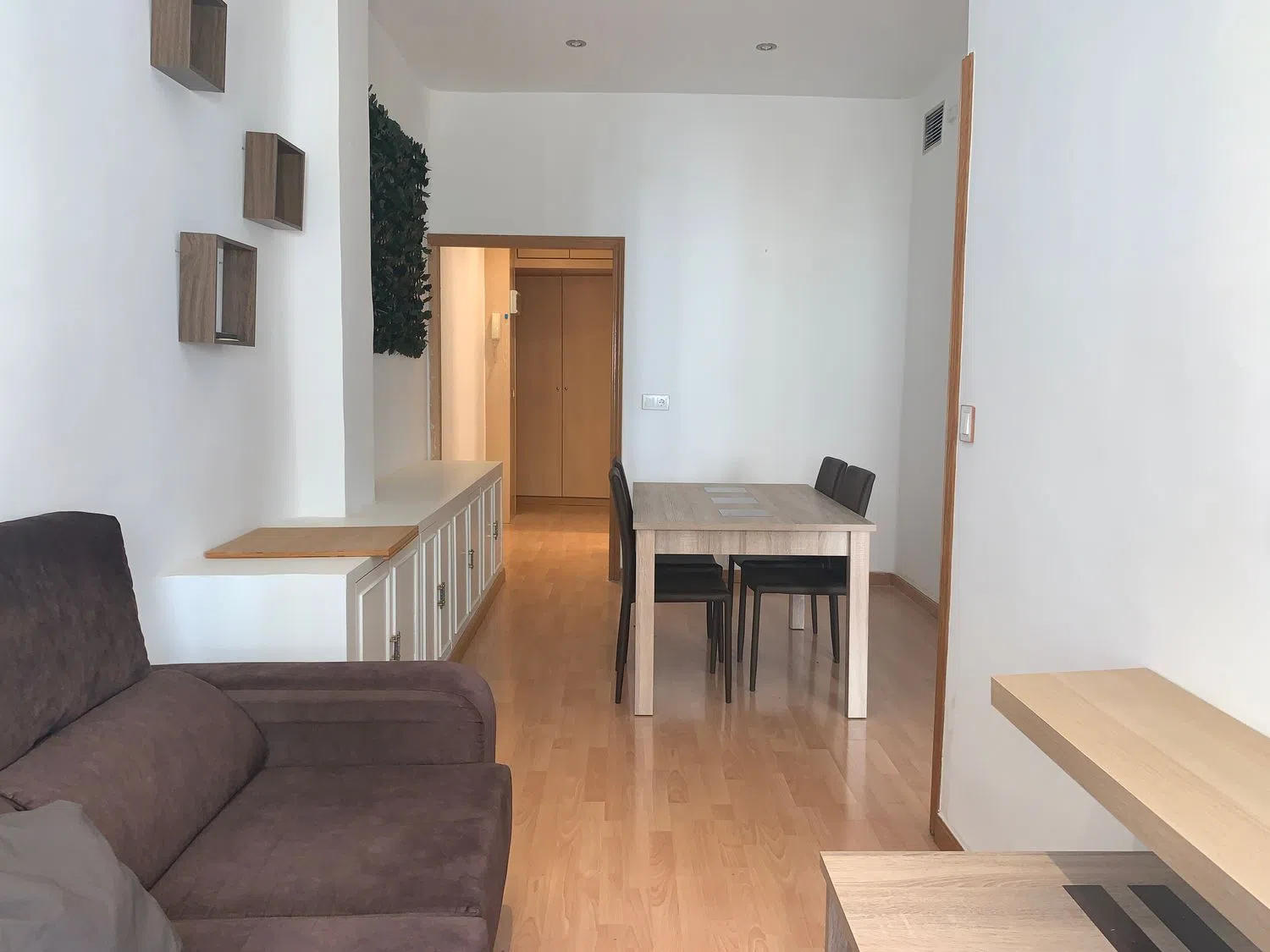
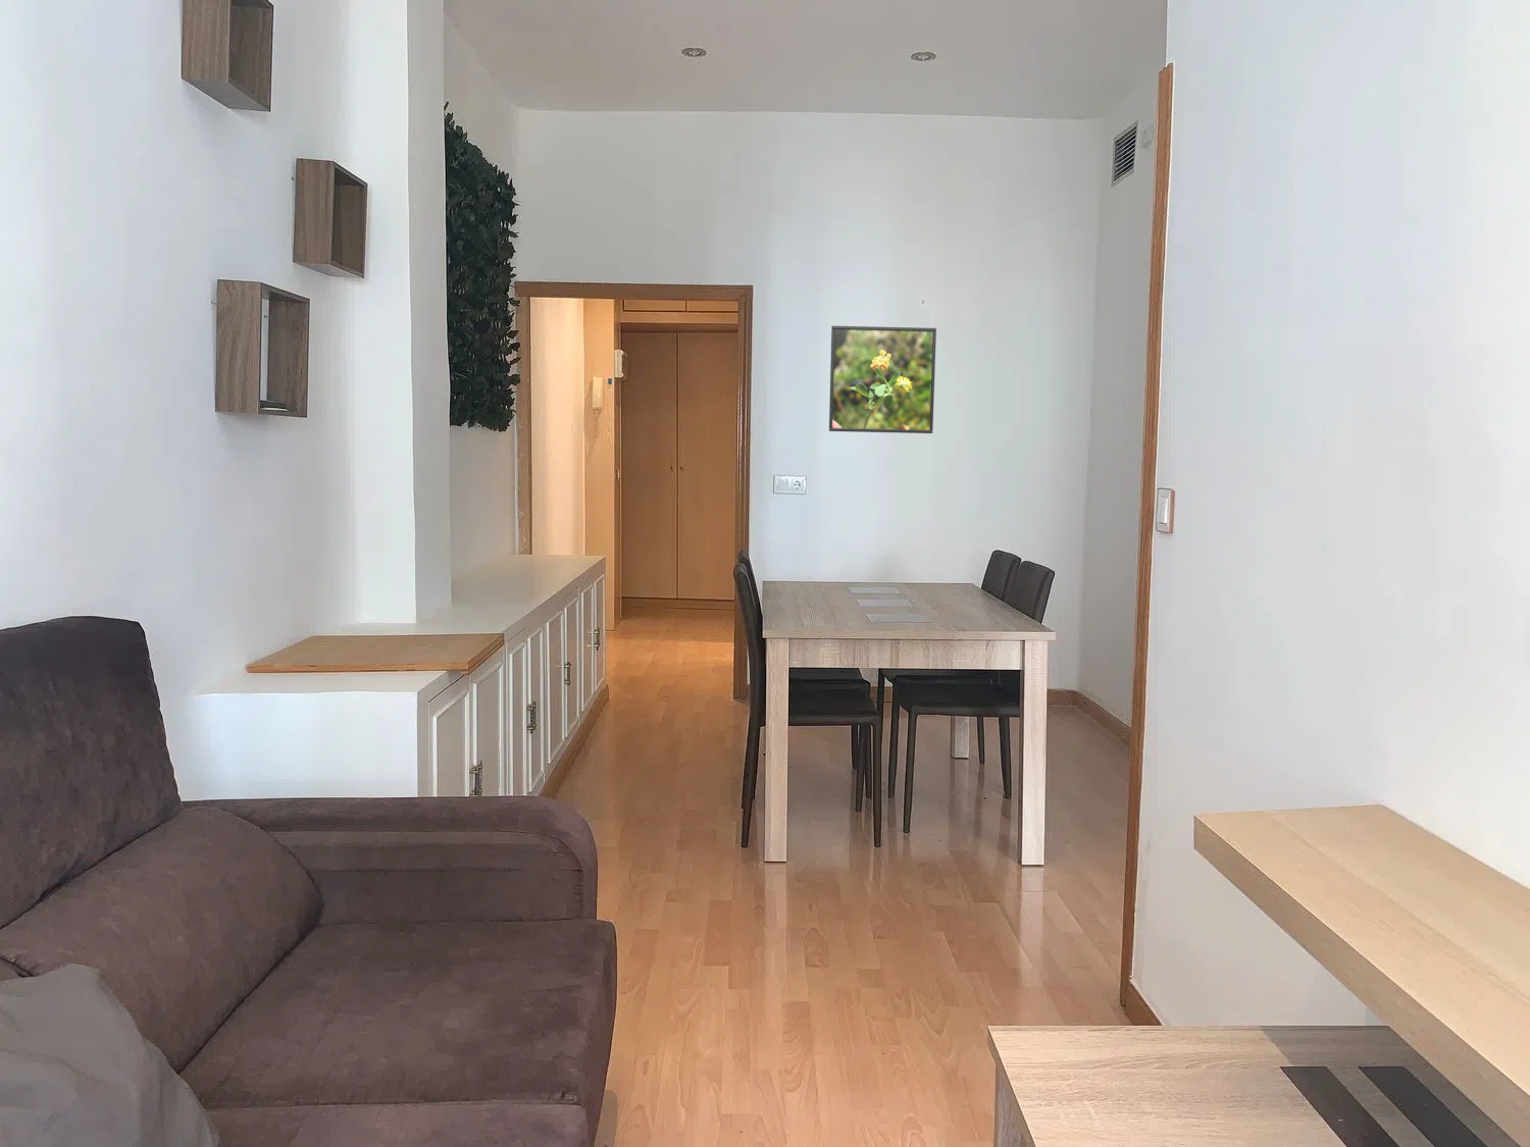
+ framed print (882, 380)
